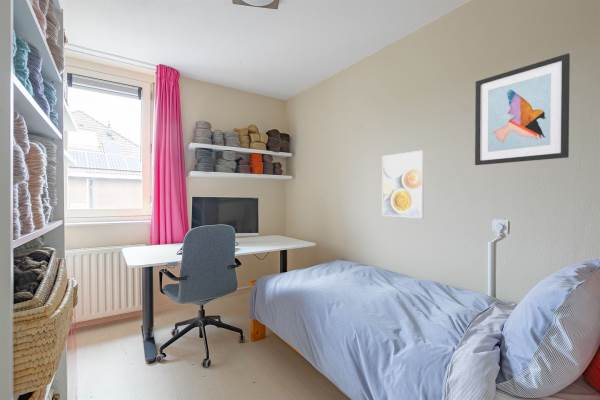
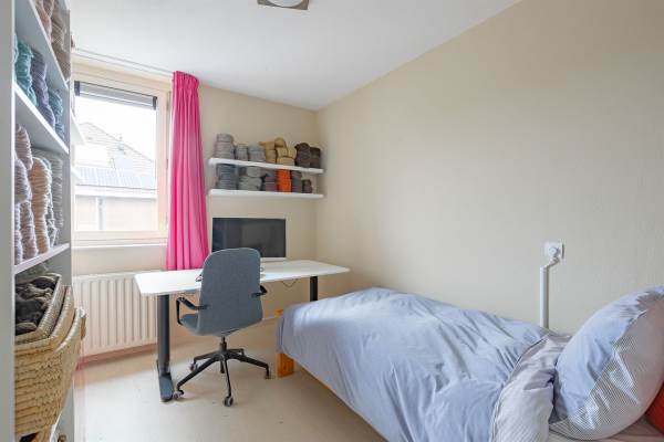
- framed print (401, 185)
- wall art (517, 115)
